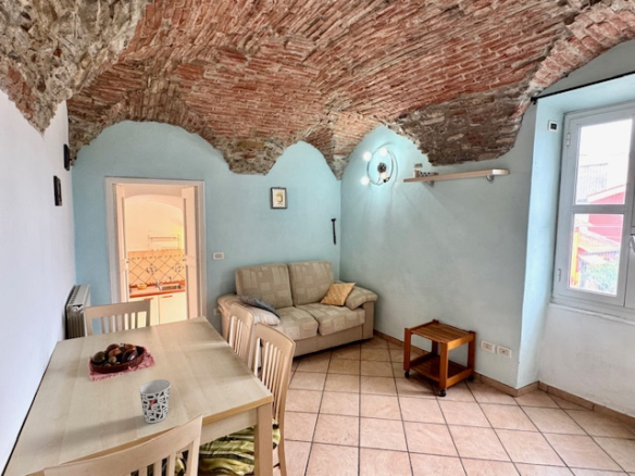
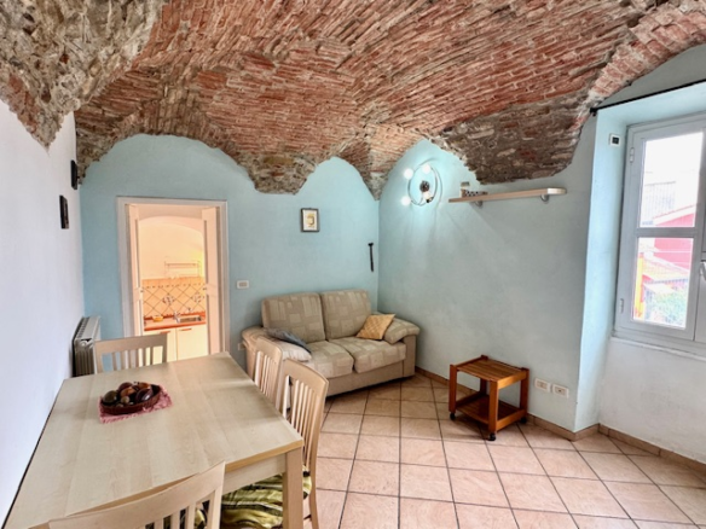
- cup (155, 401)
